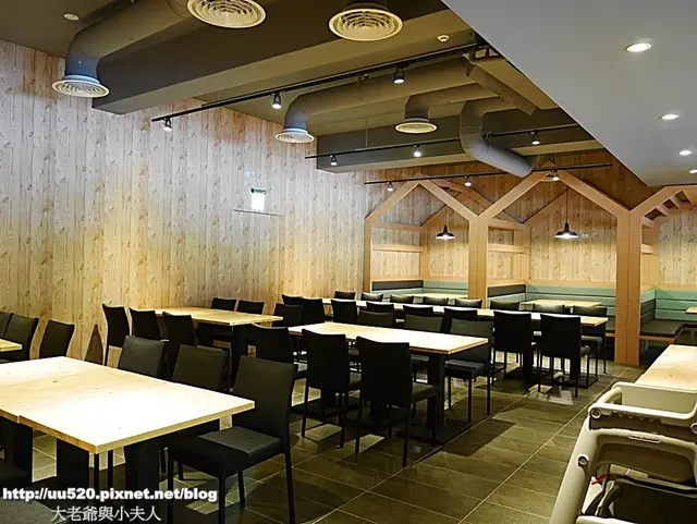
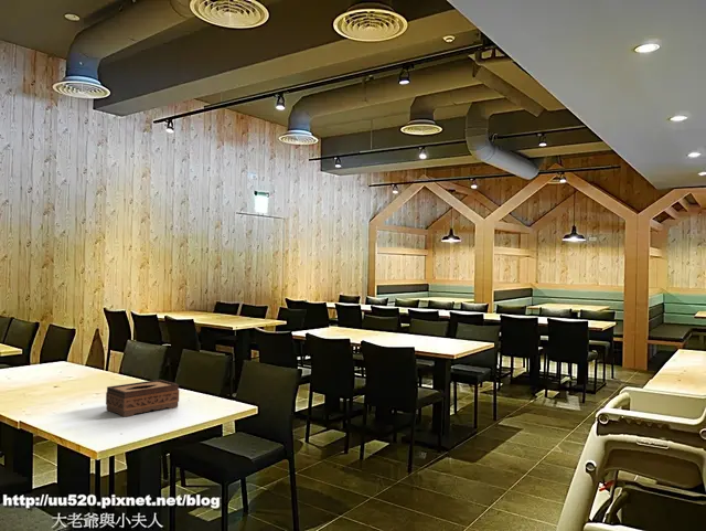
+ tissue box (142, 396)
